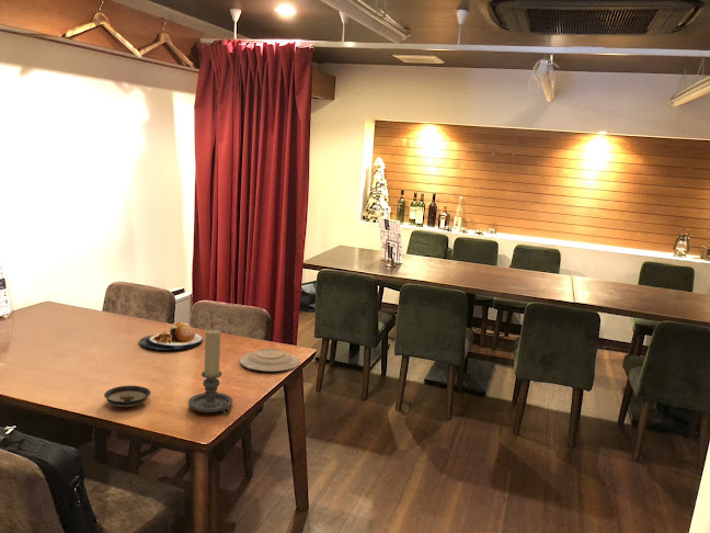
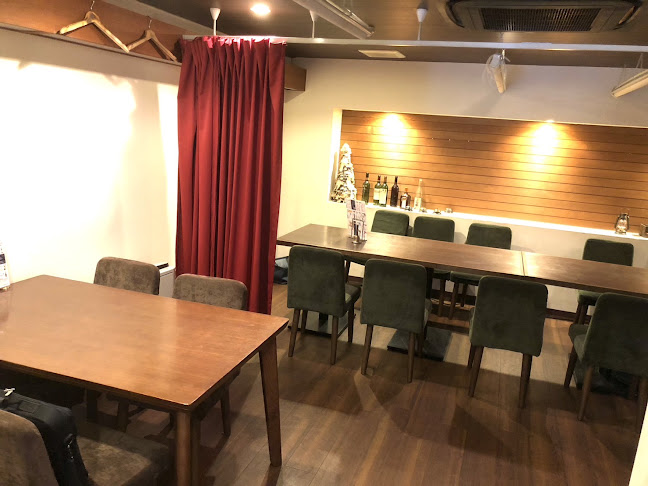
- candle holder (214, 370)
- plate (171, 332)
- saucer (127, 398)
- plate (270, 356)
